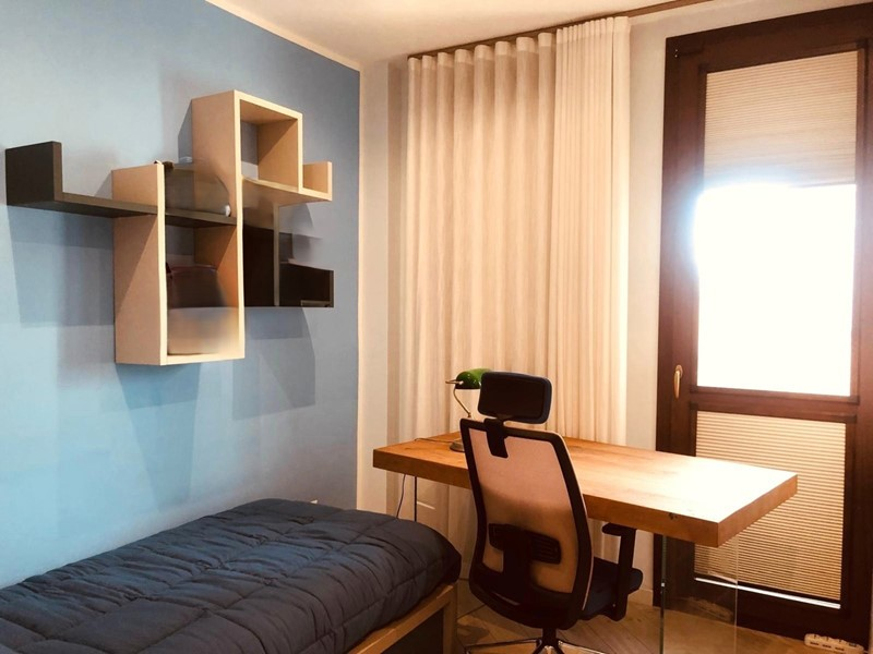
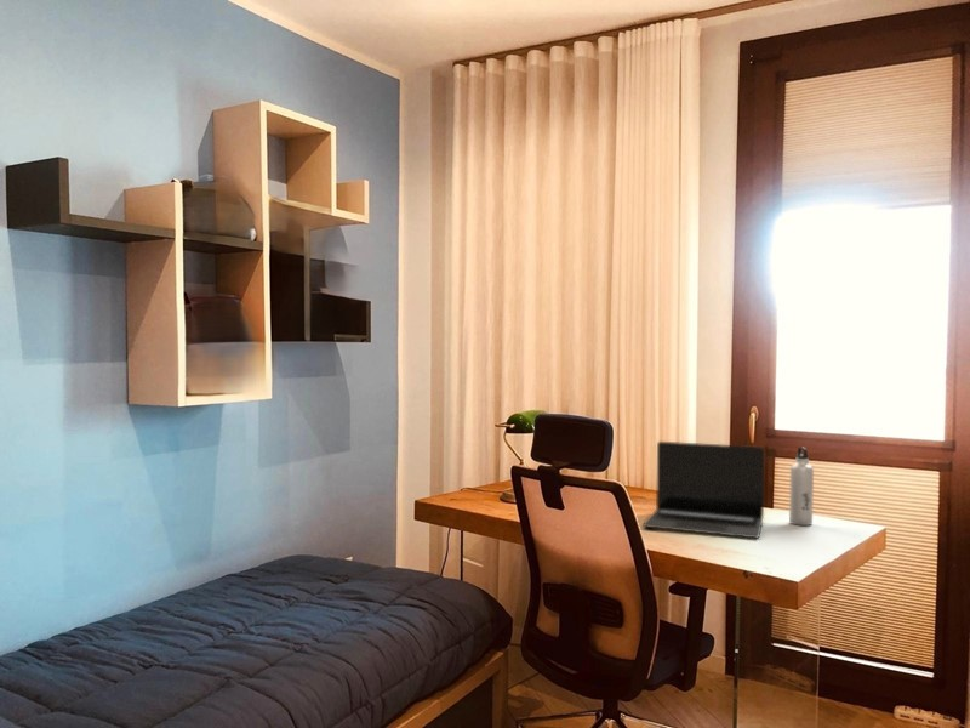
+ water bottle (801, 484)
+ laptop (704, 487)
